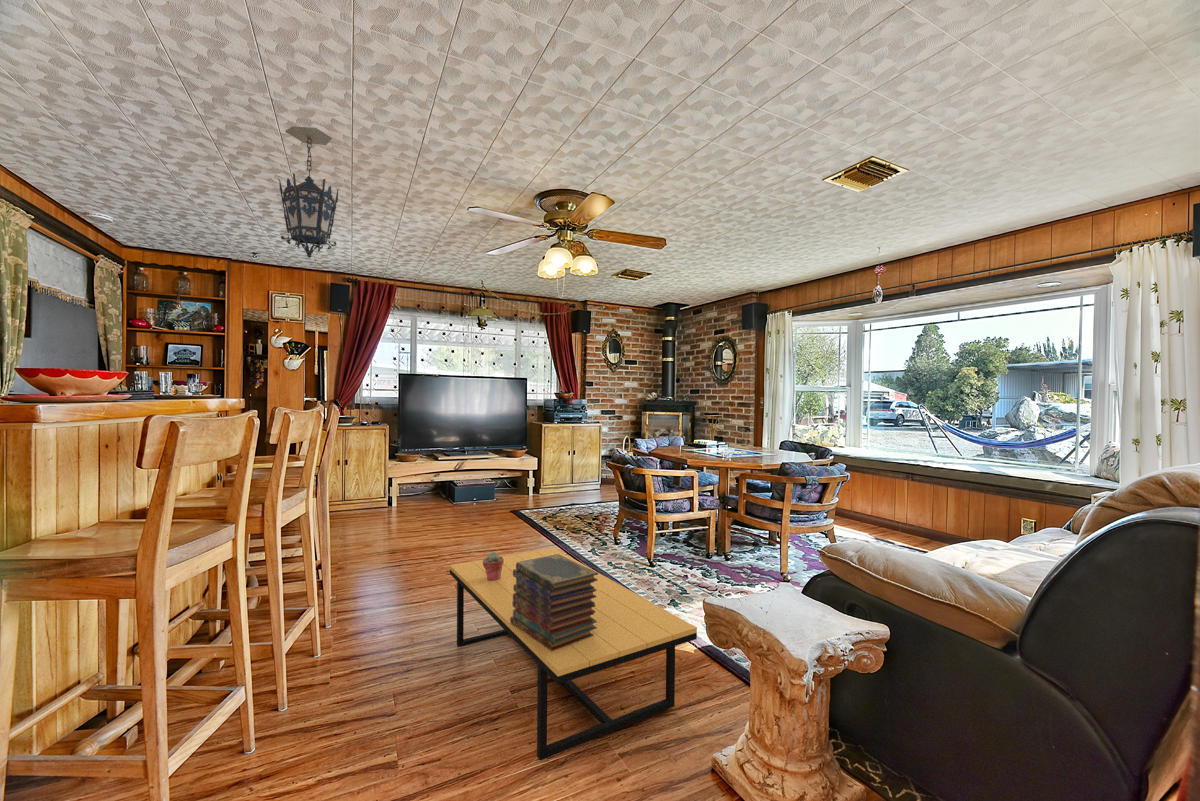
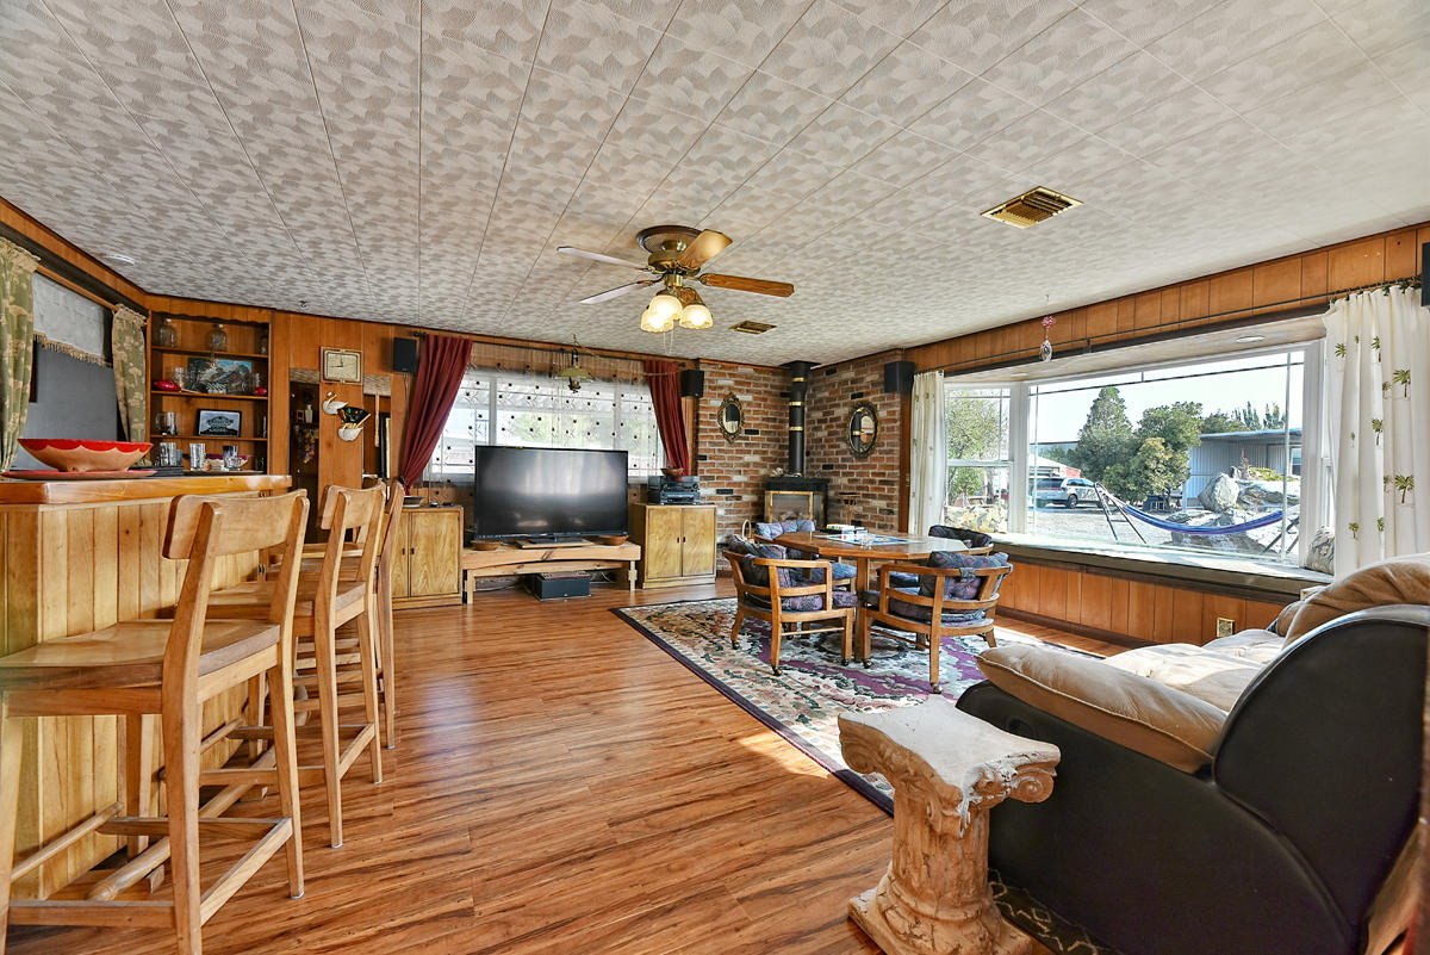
- hanging lantern (309, 196)
- coffee table (560, 648)
- potted succulent (493, 564)
- book stack (554, 598)
